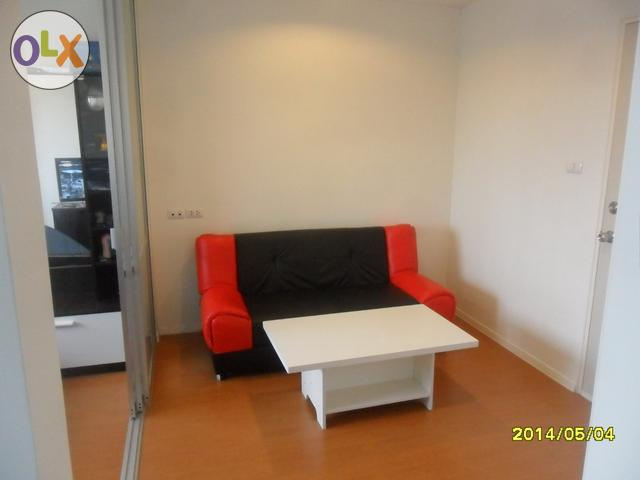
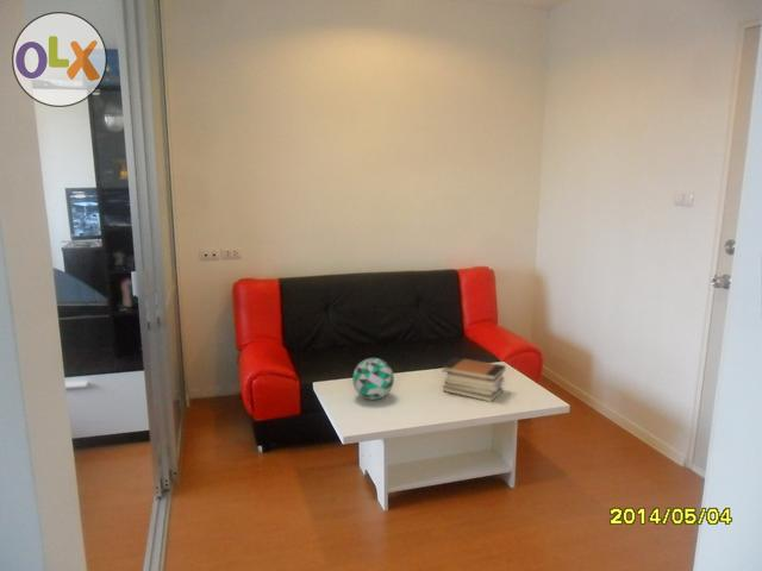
+ book stack (473, 378)
+ decorative ball (373, 378)
